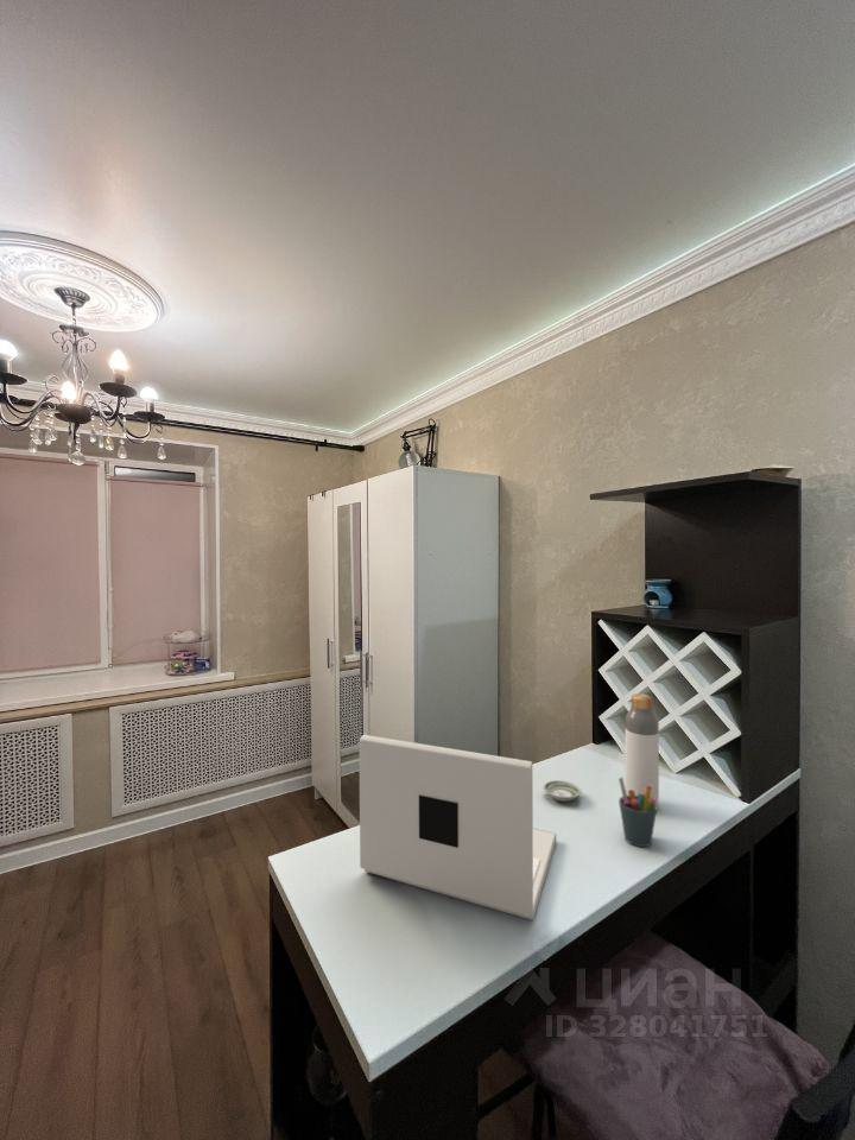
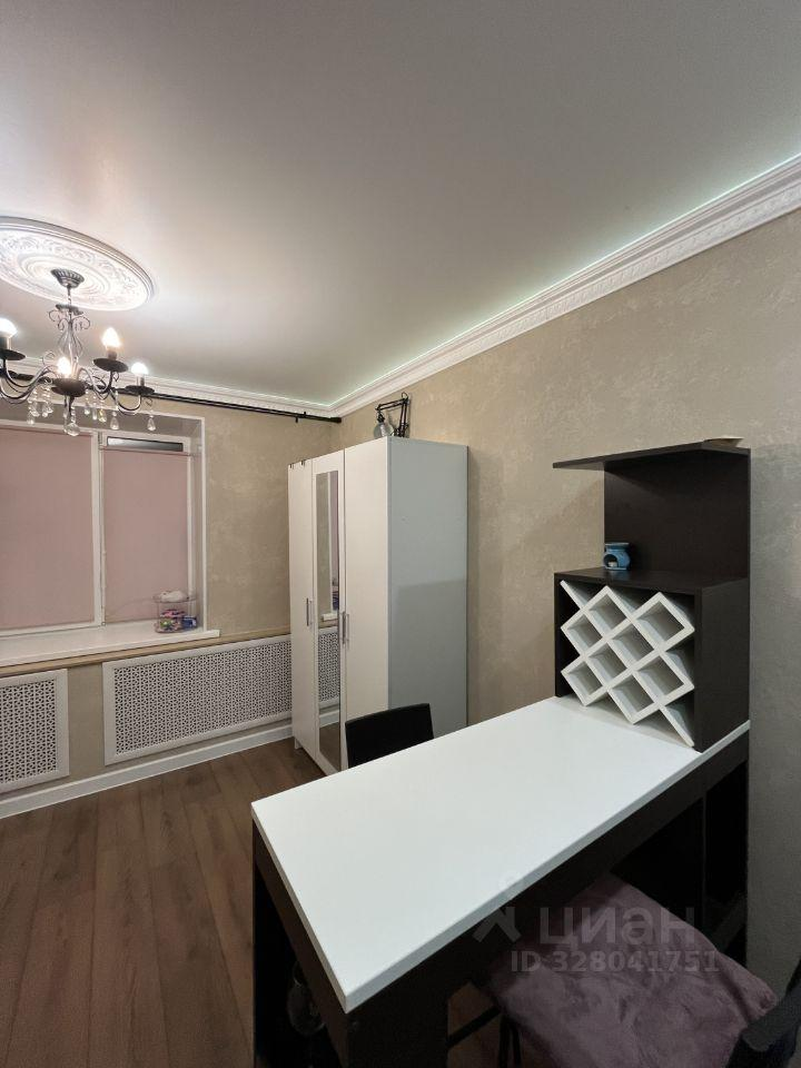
- pen holder (638, 811)
- bottle (641, 749)
- saucer (562, 792)
- laptop (463, 792)
